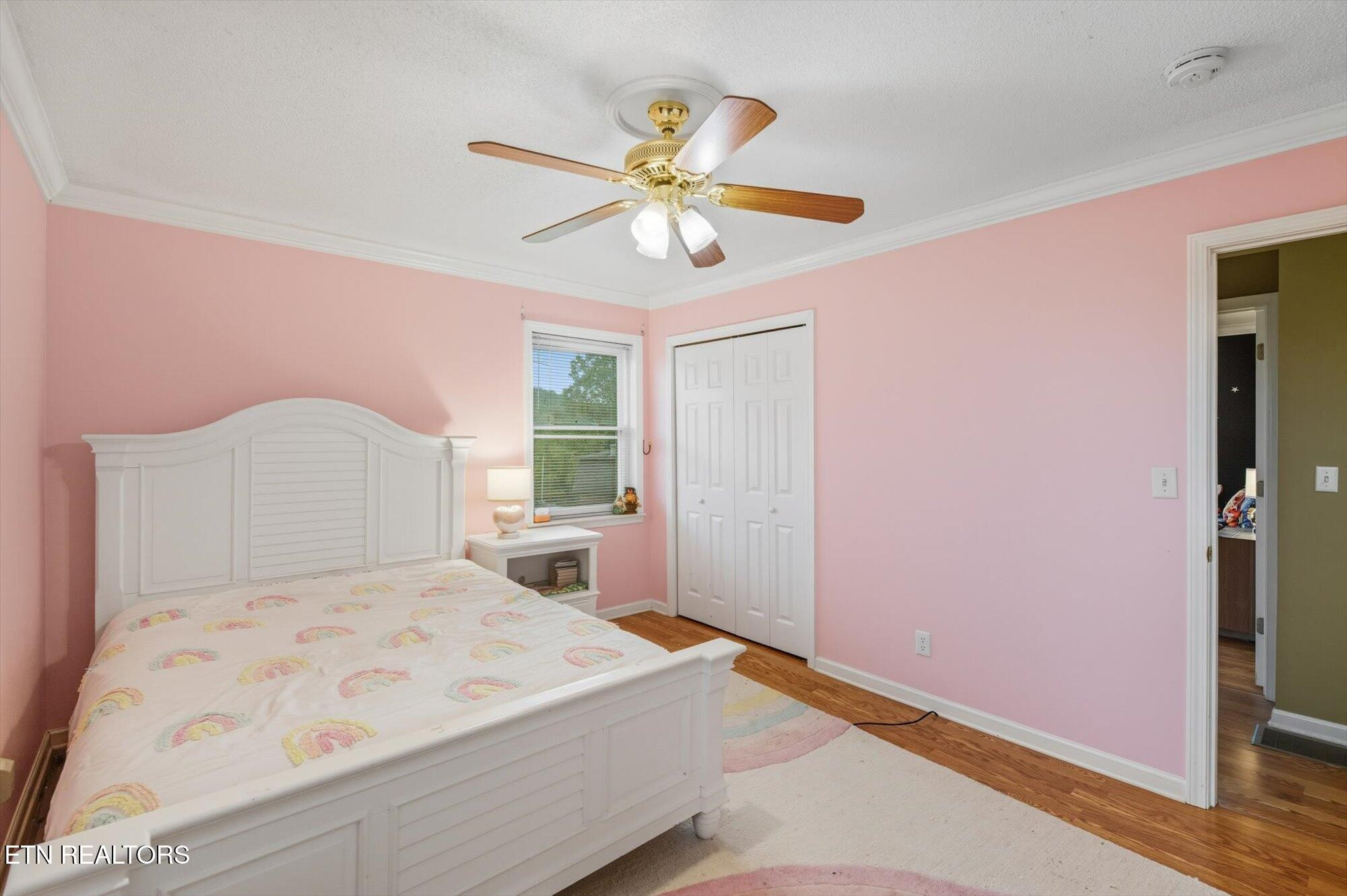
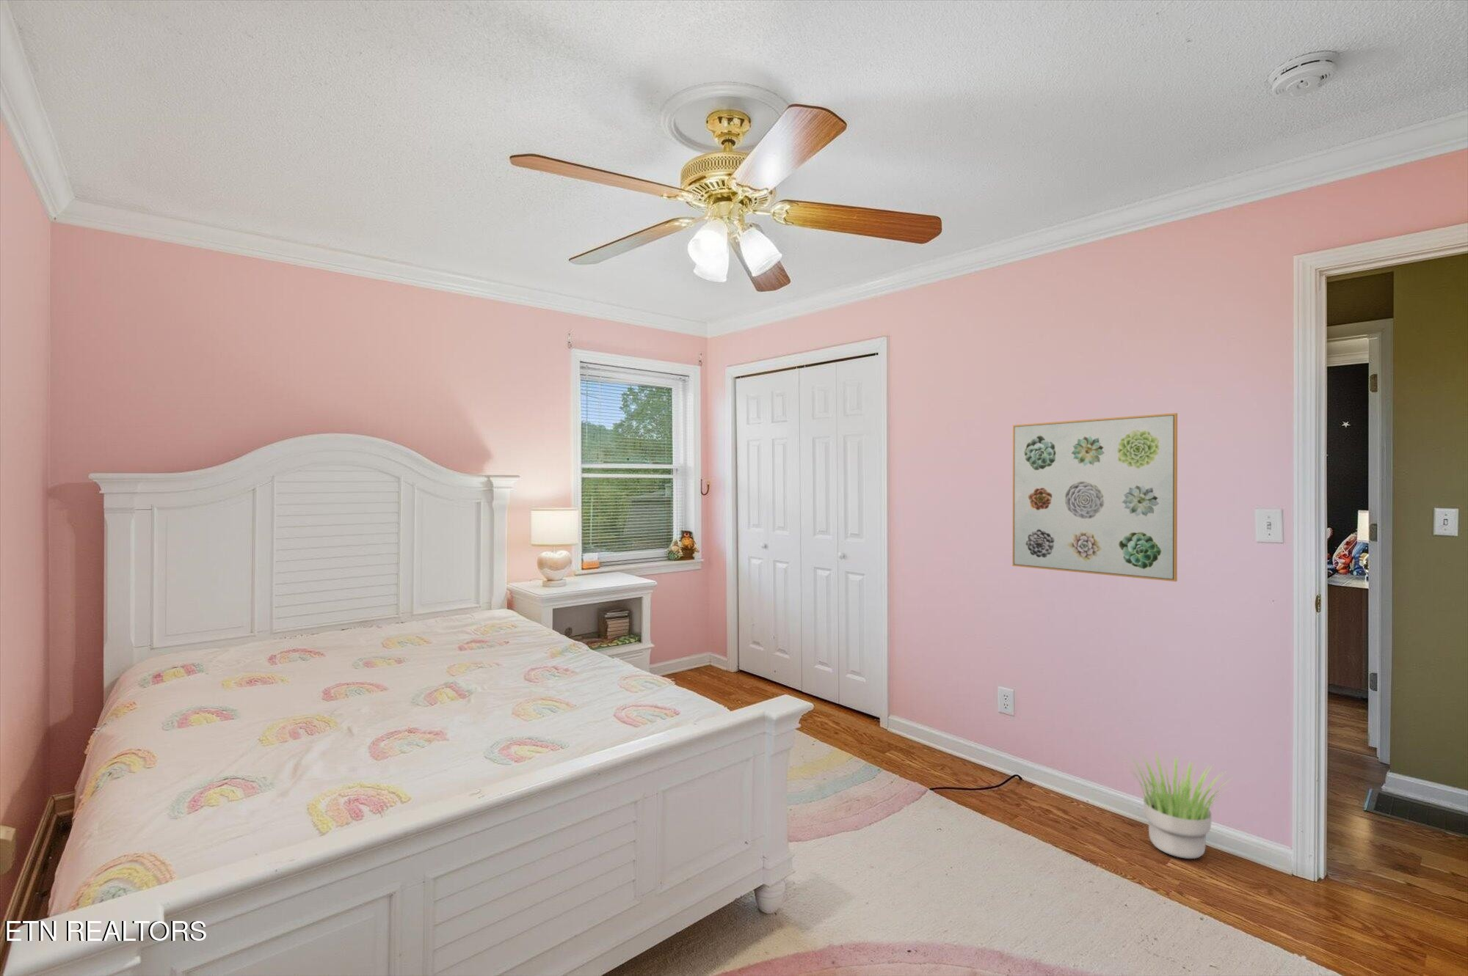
+ potted plant (1175, 808)
+ wall art (1087, 496)
